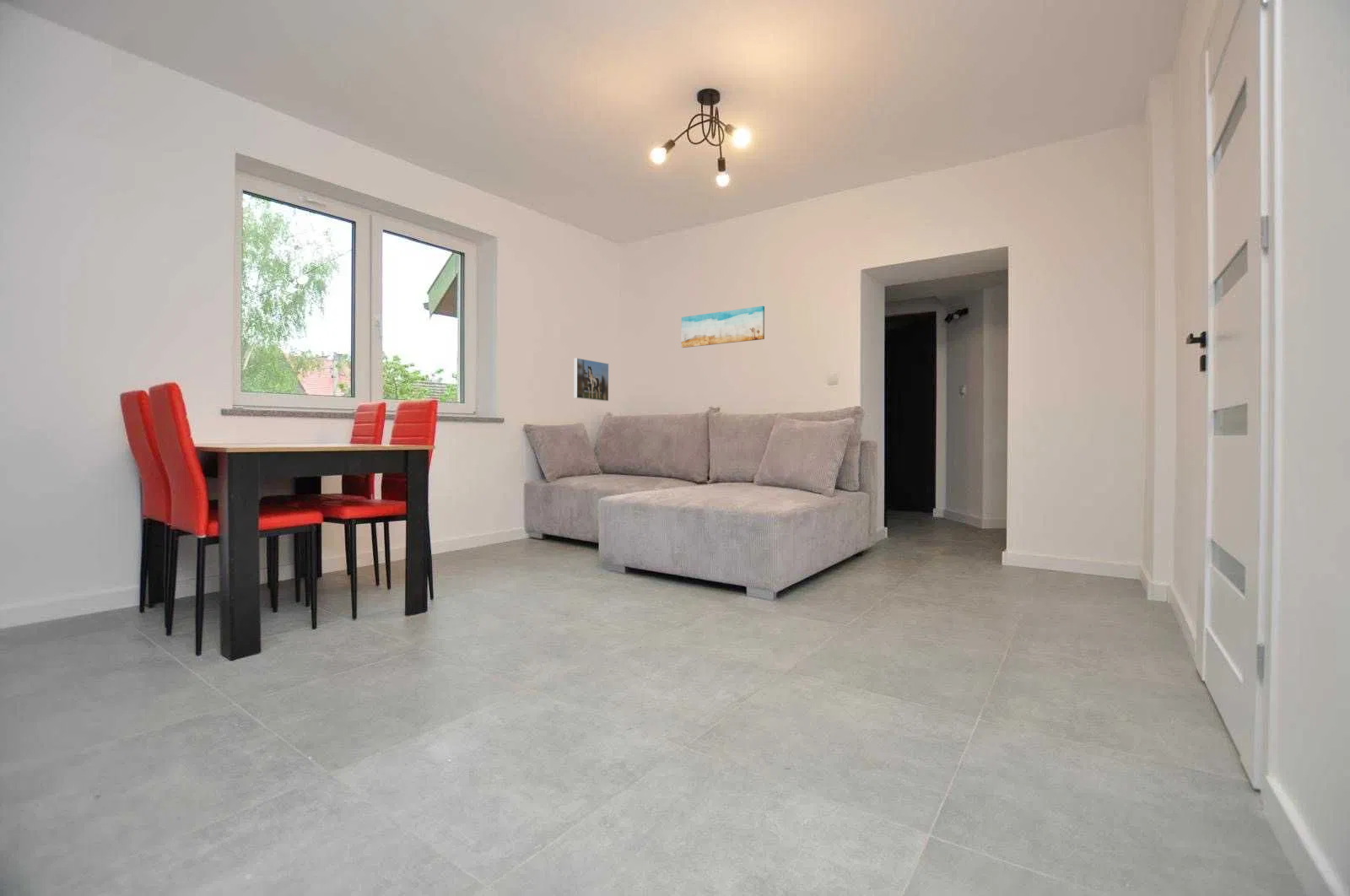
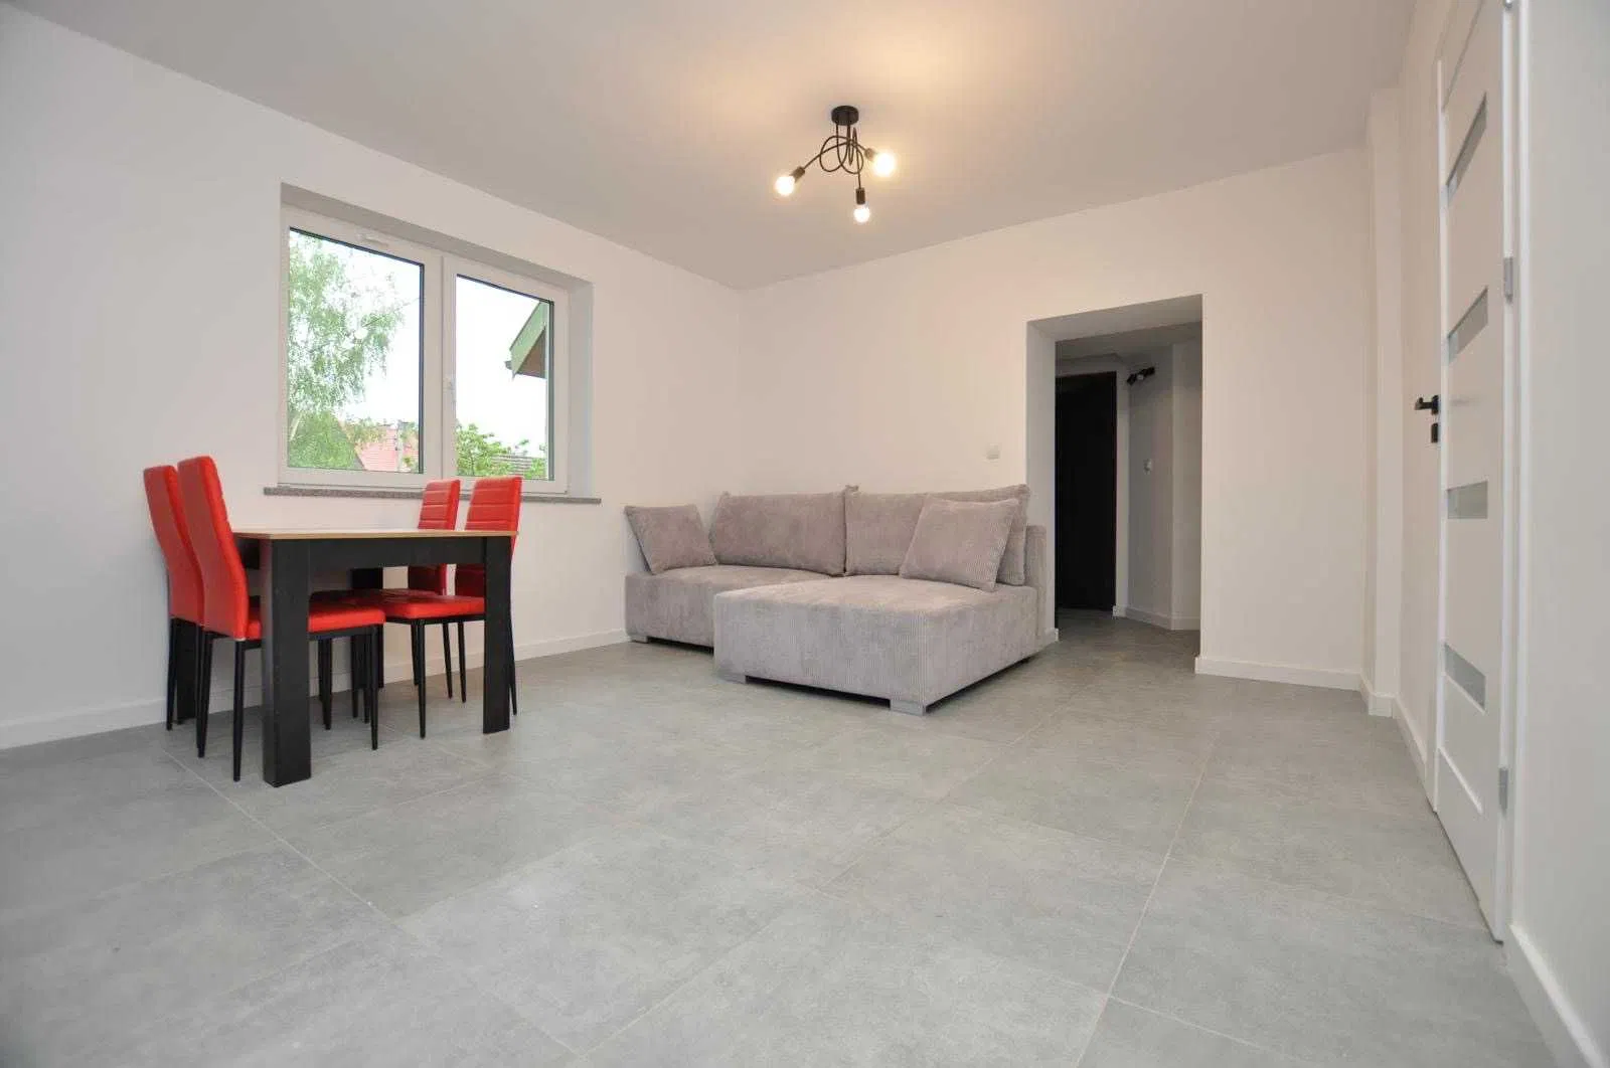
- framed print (591, 380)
- wall art (721, 327)
